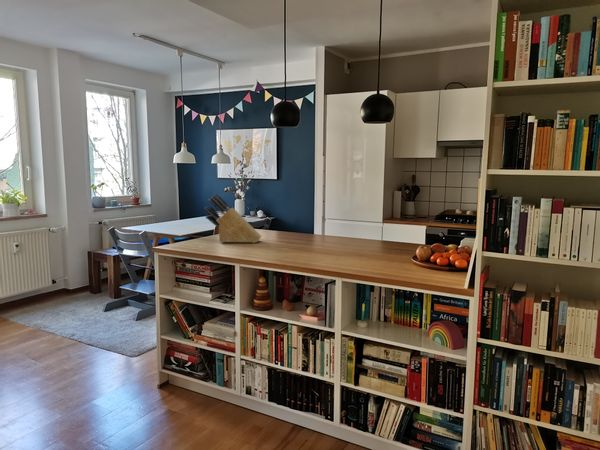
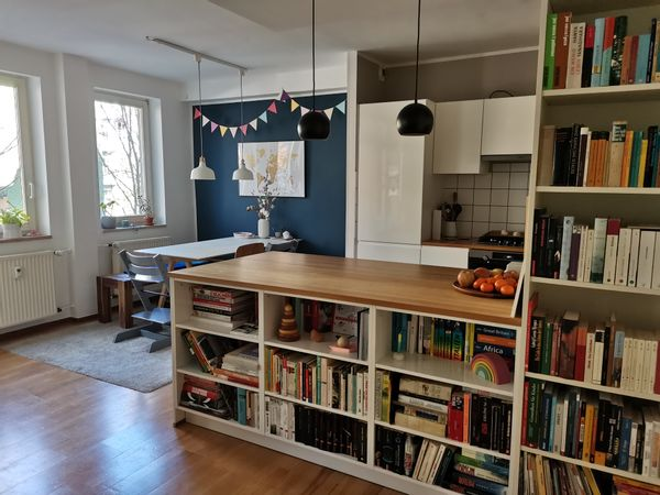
- knife block (233, 217)
